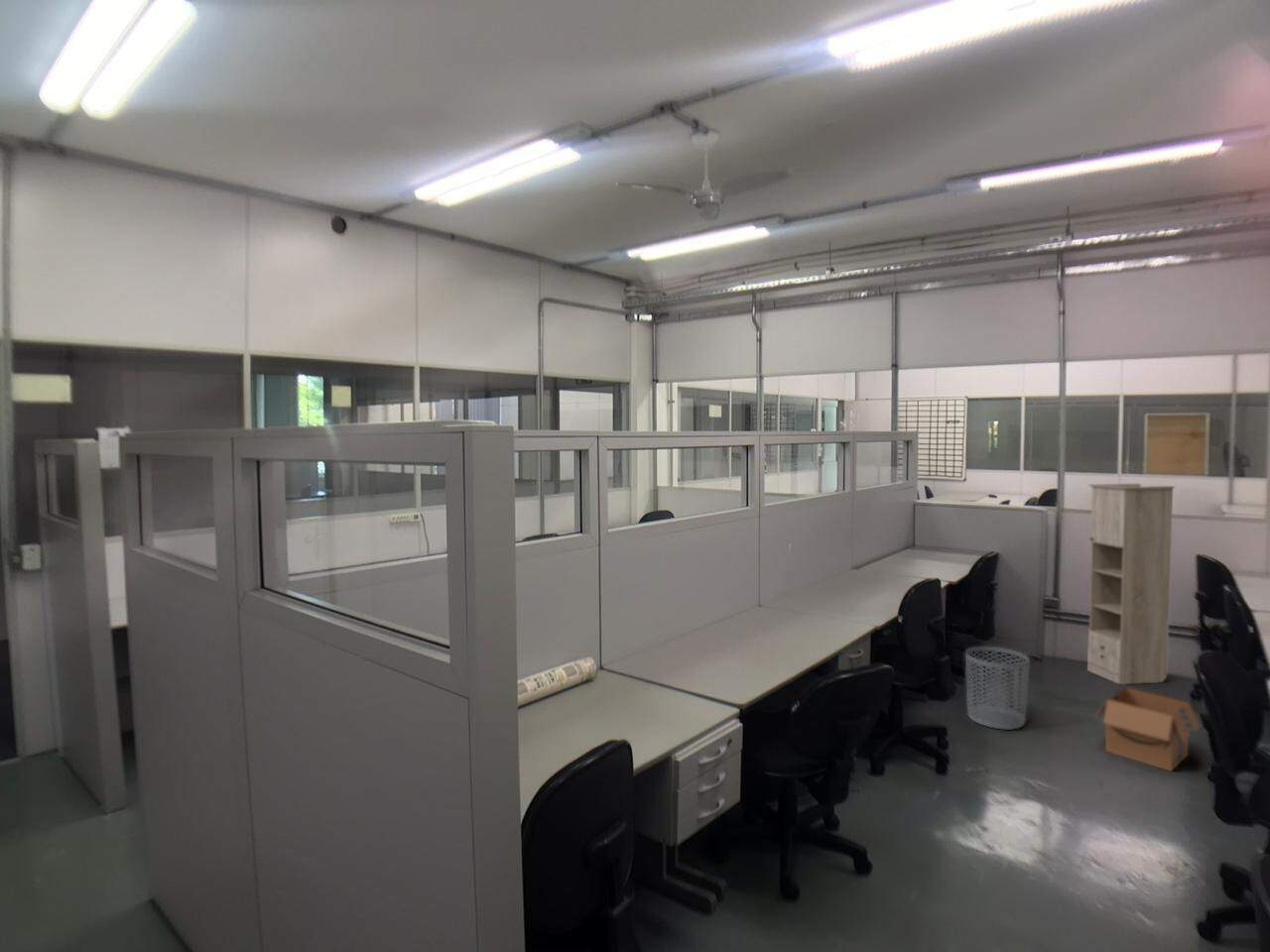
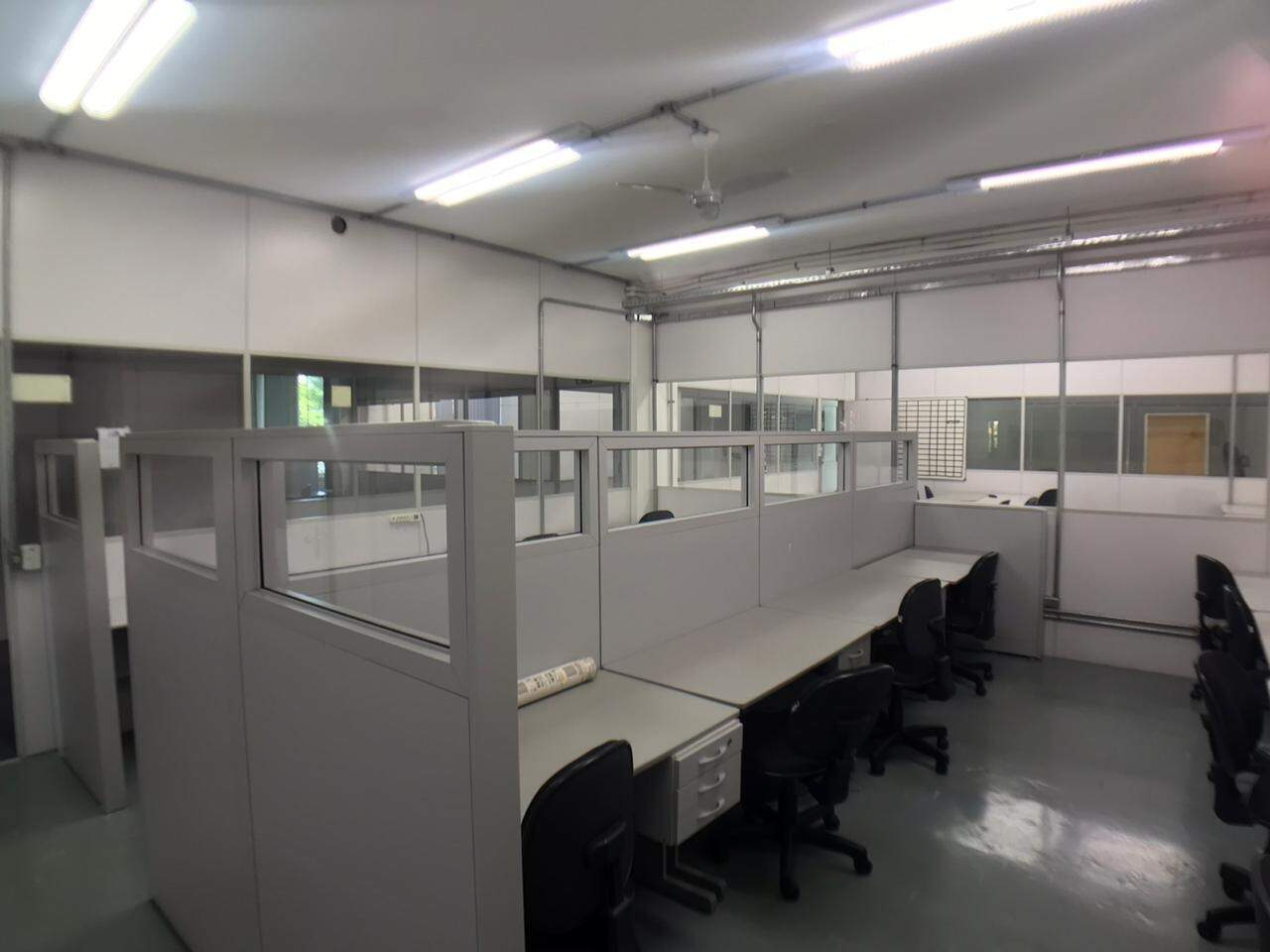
- cardboard box (1146, 727)
- storage cabinet (1127, 581)
- waste bin (996, 687)
